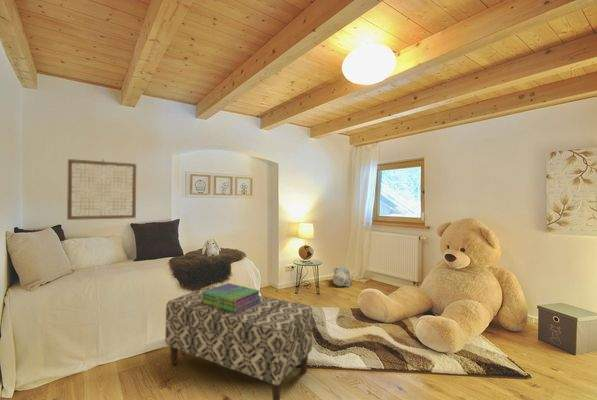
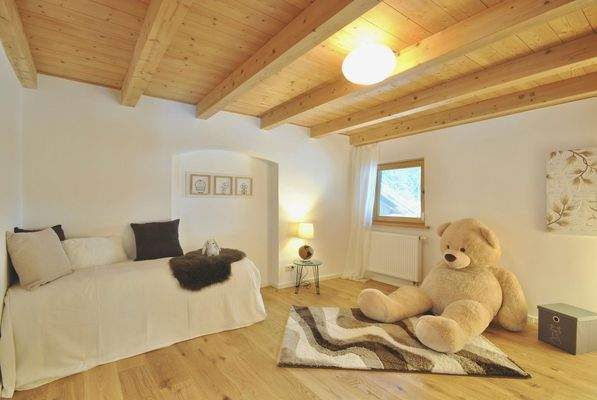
- plush toy (342, 276)
- bench (238, 335)
- stack of books (231, 296)
- wall art (103, 188)
